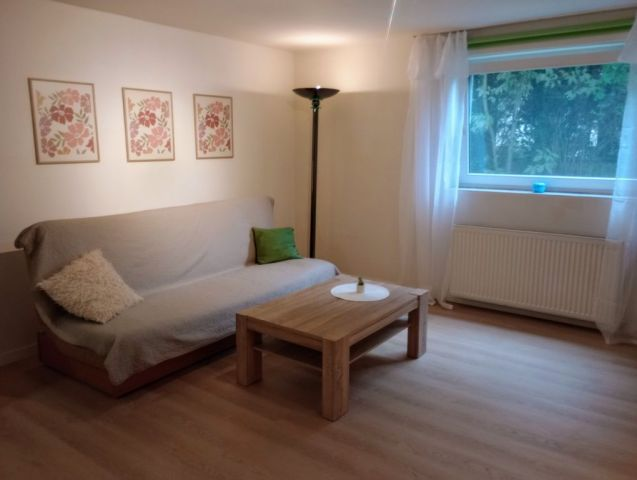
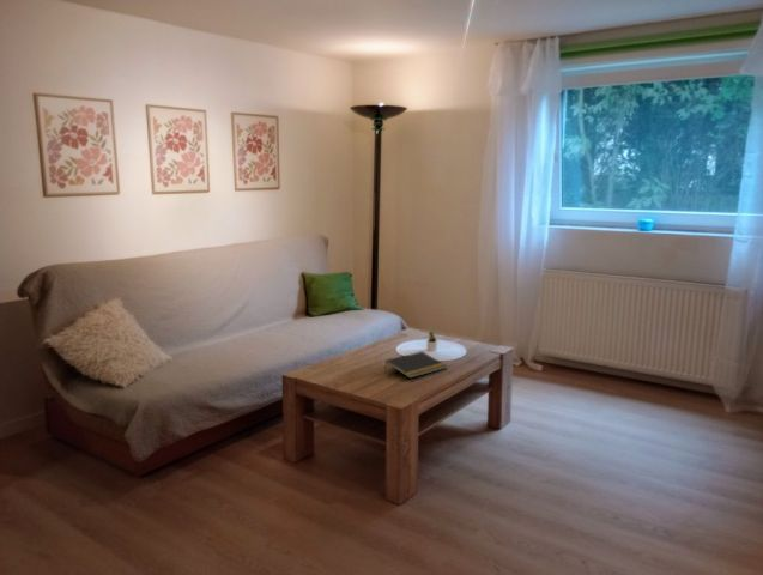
+ notepad (416, 363)
